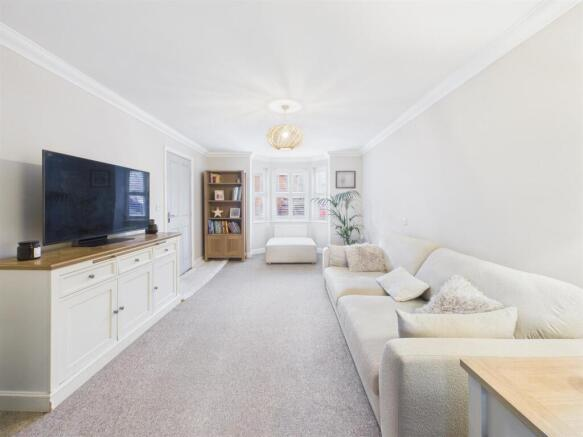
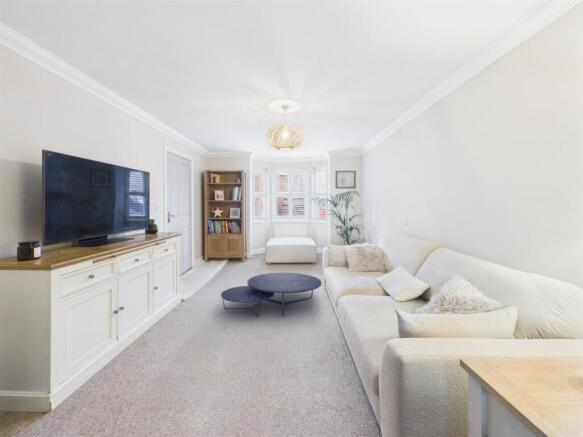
+ nesting table (273, 292)
